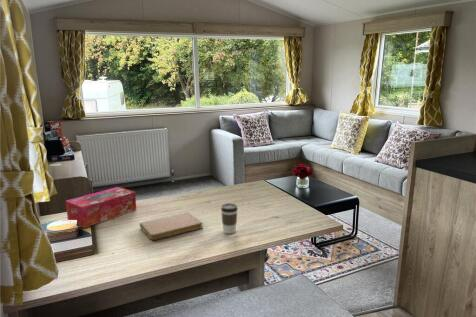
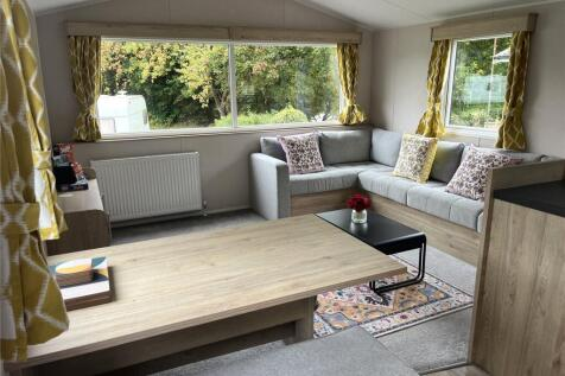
- tissue box (102, 205)
- coffee cup (229, 218)
- notebook (171, 224)
